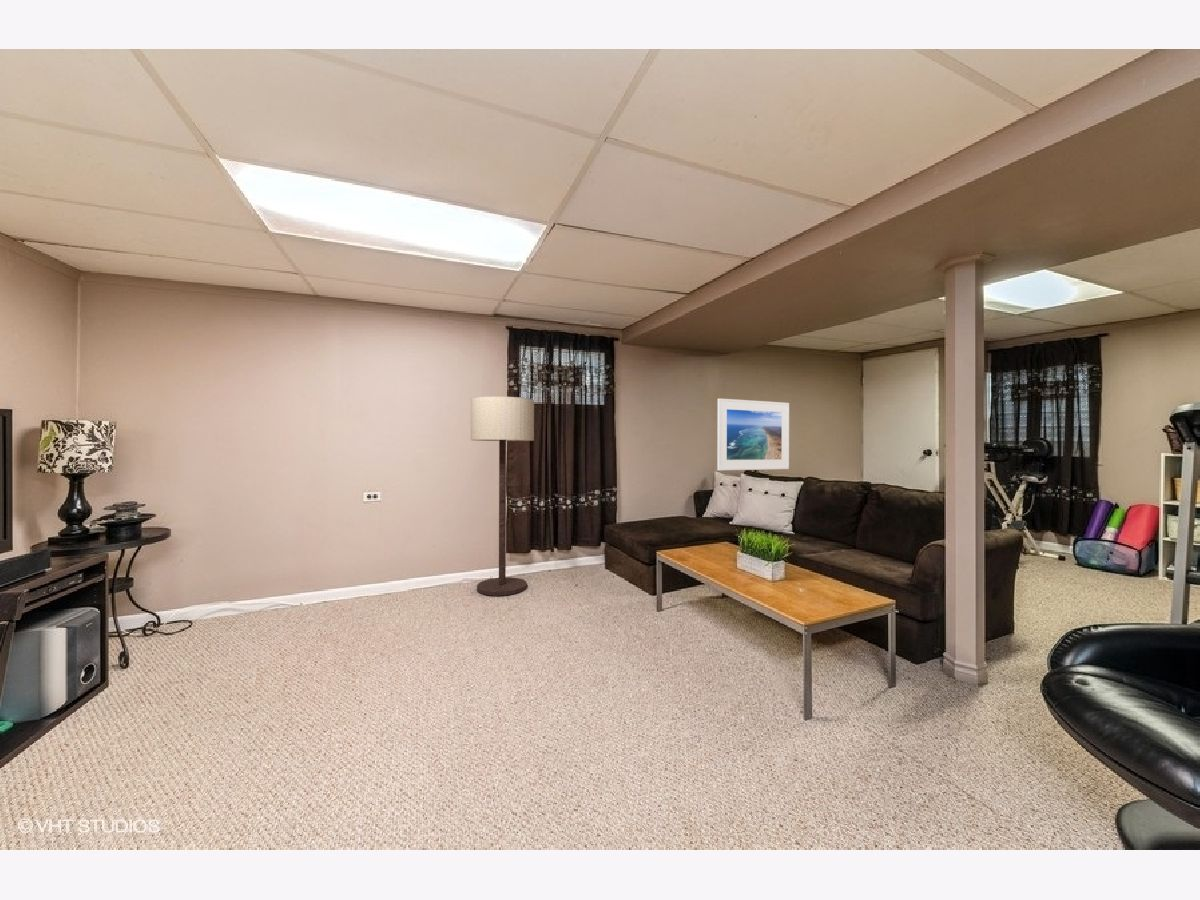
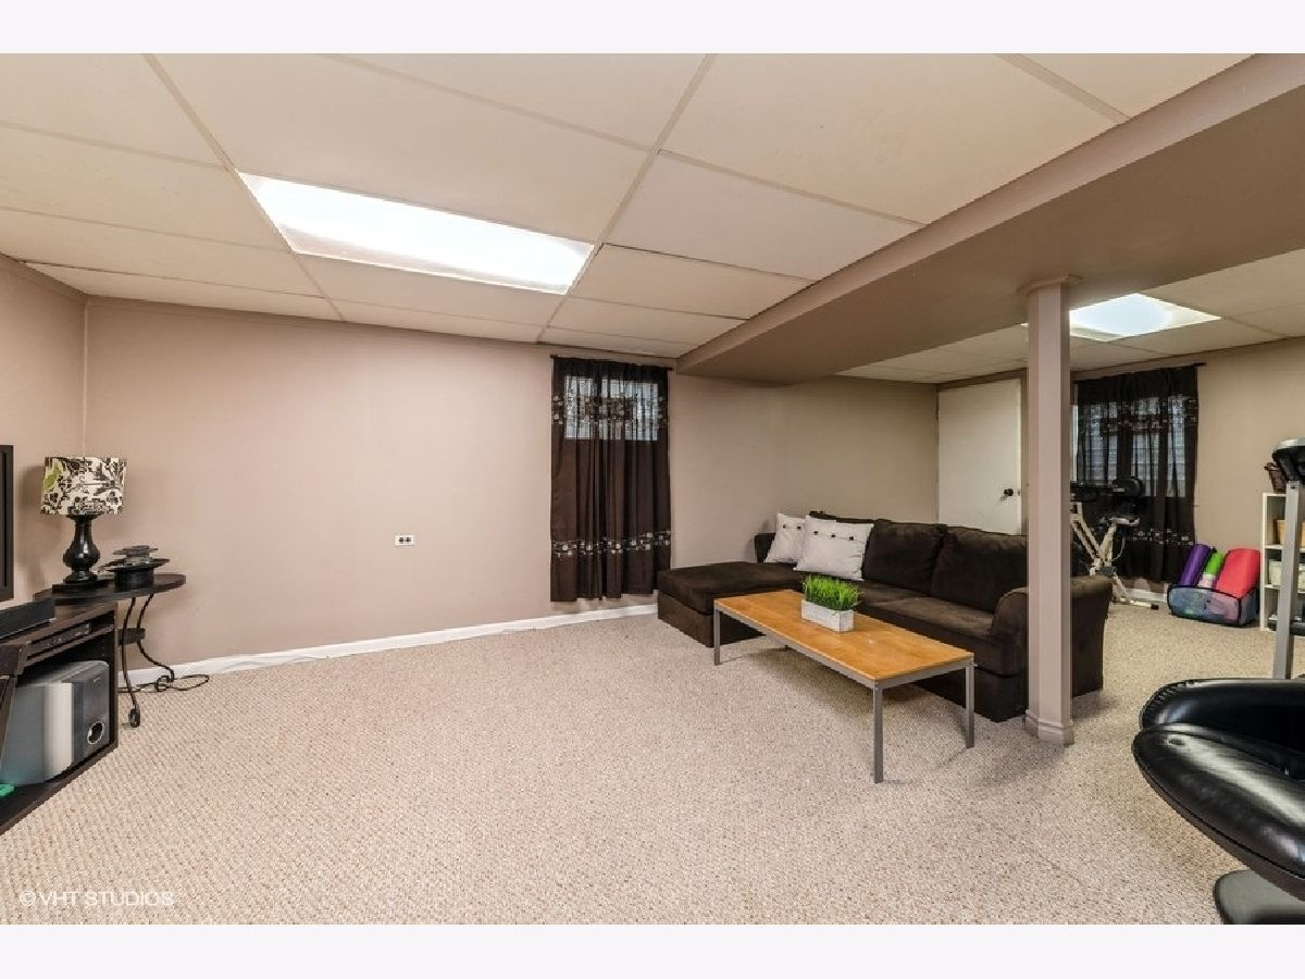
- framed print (754, 435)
- floor lamp (502, 494)
